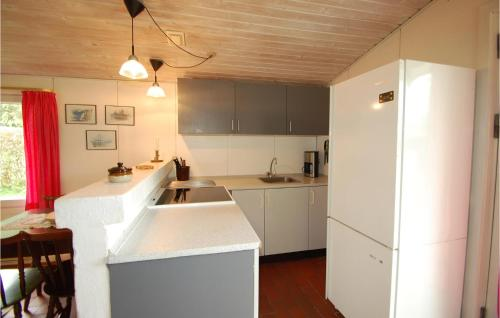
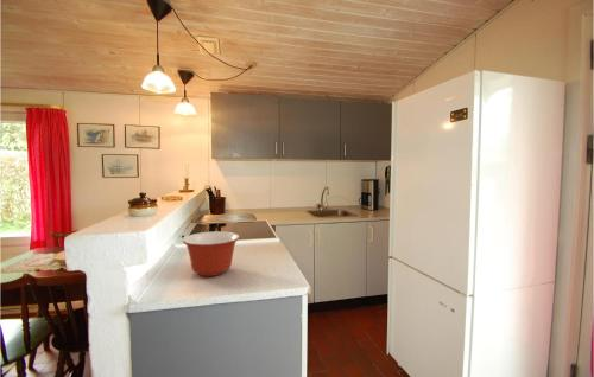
+ mixing bowl (211, 254)
